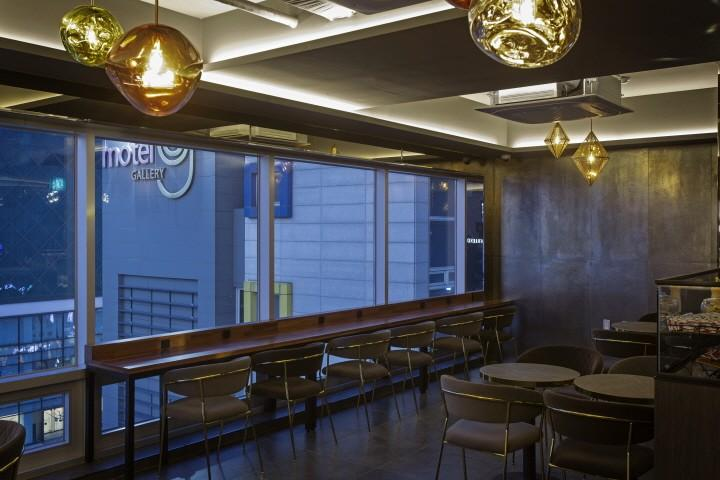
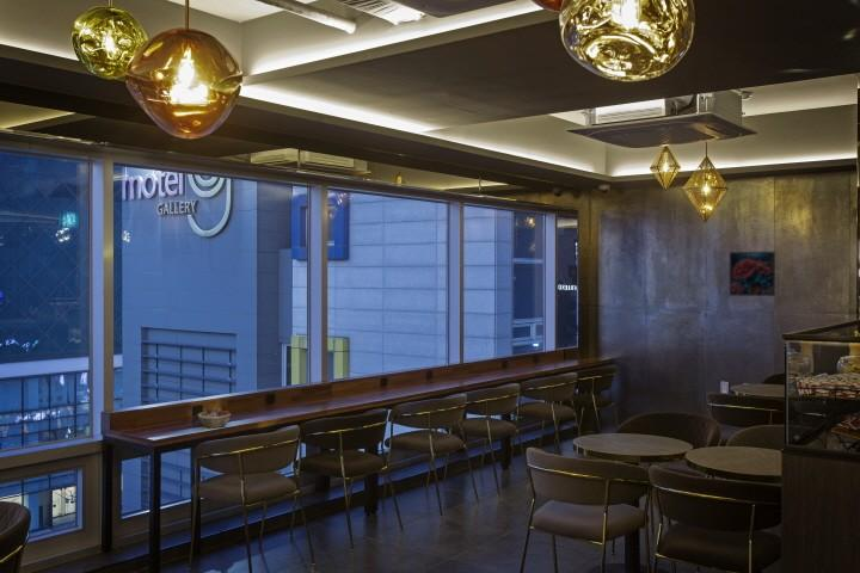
+ succulent planter (214, 417)
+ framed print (751, 273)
